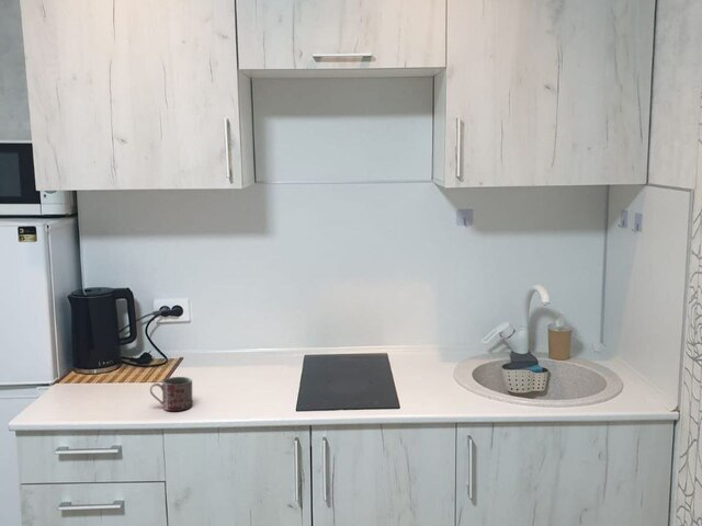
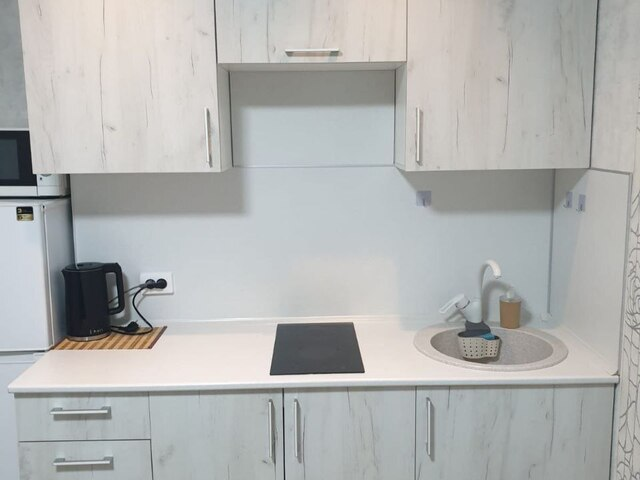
- mug (172, 392)
